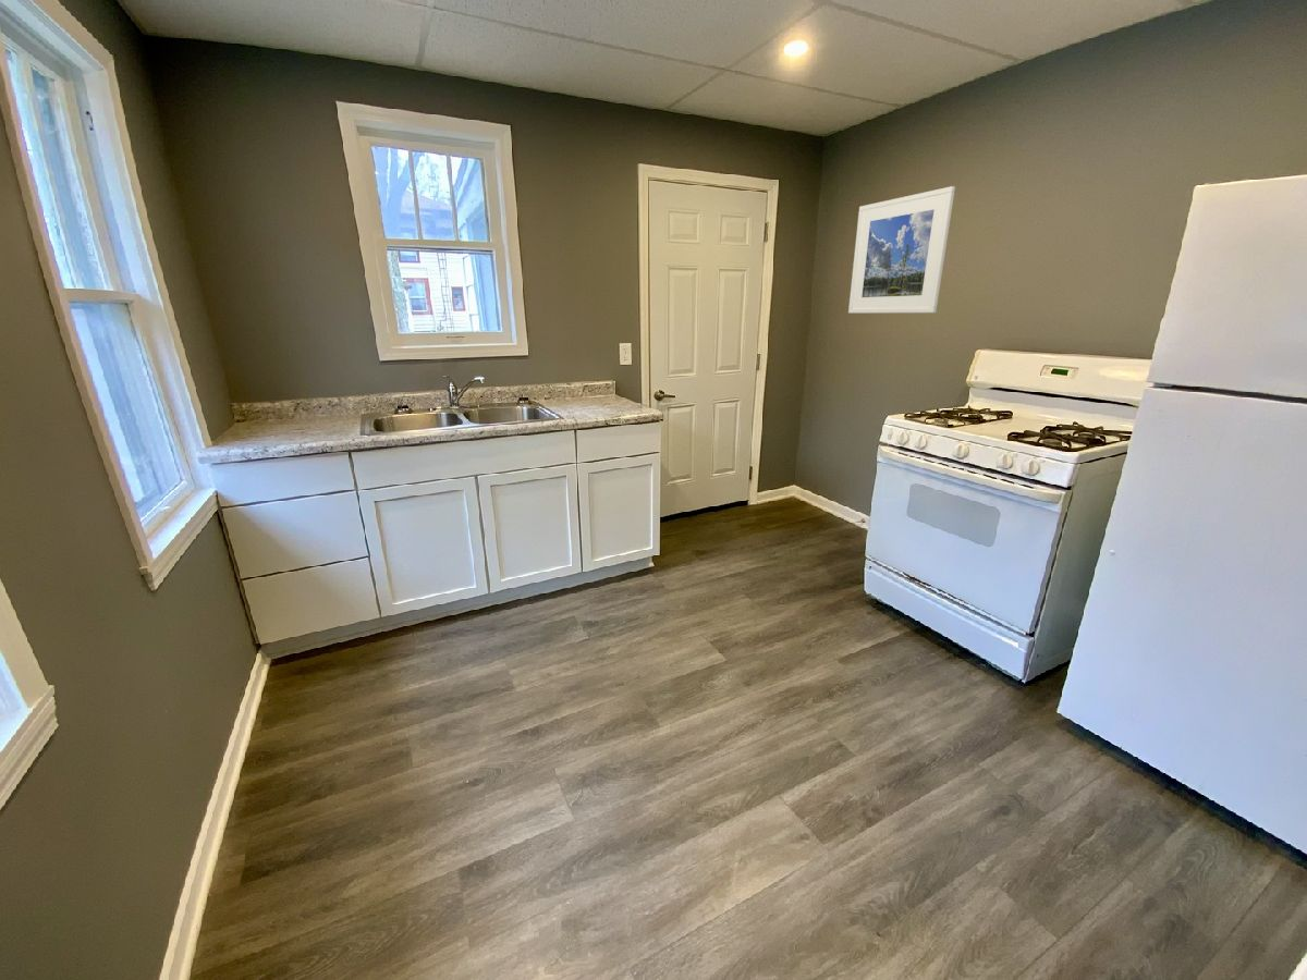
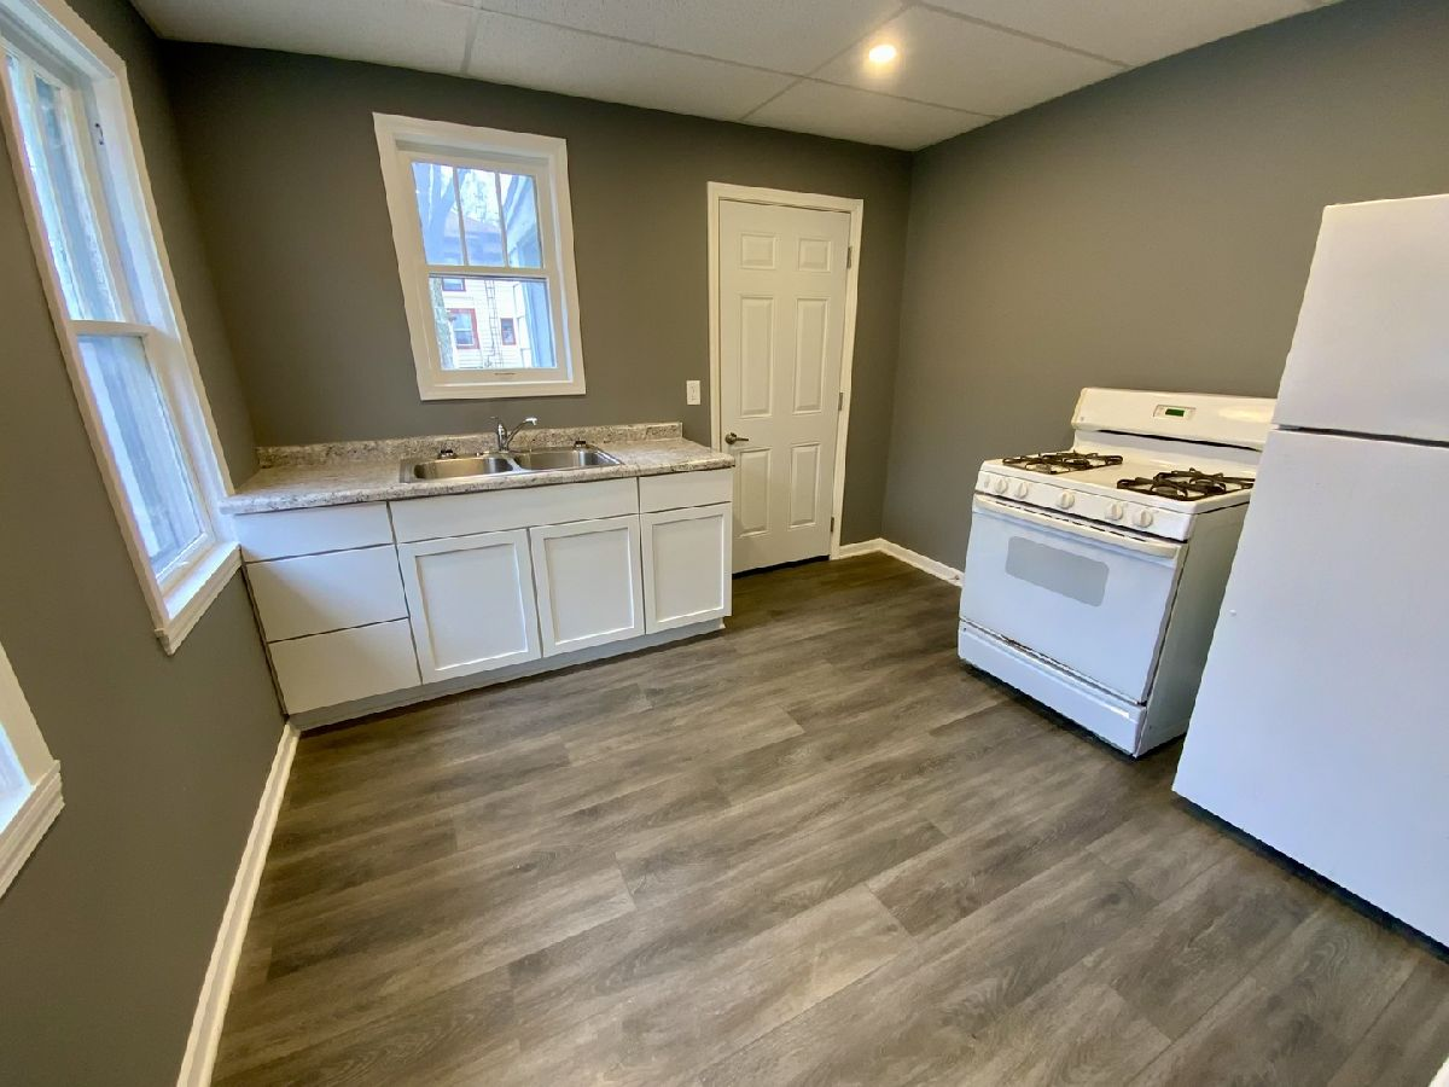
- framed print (895, 256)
